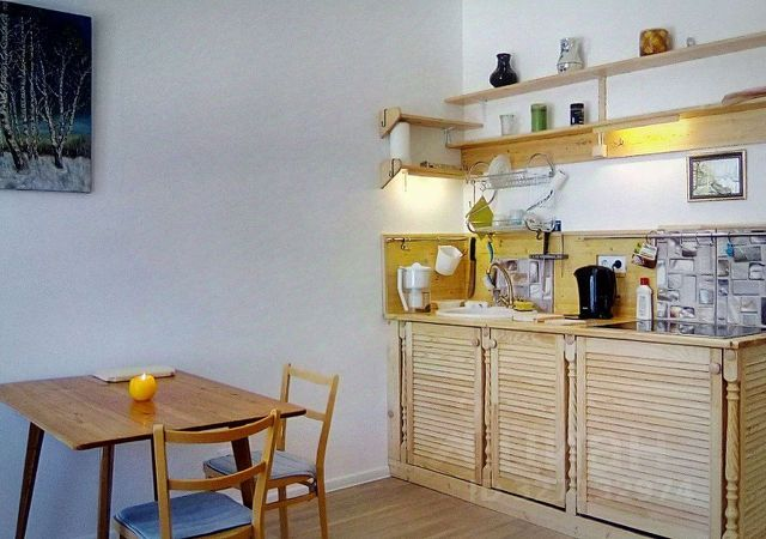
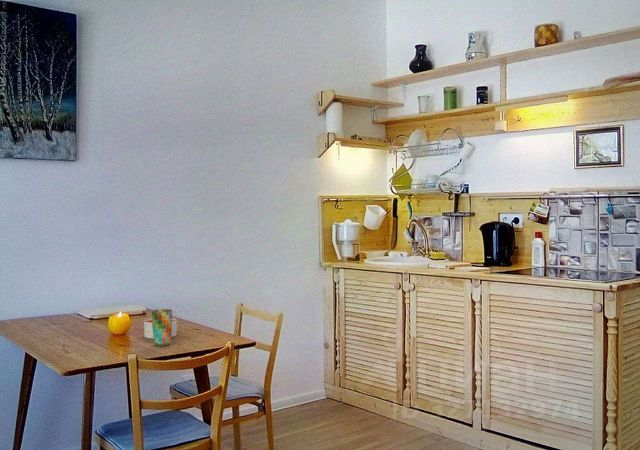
+ cup (162, 327)
+ candle (152, 327)
